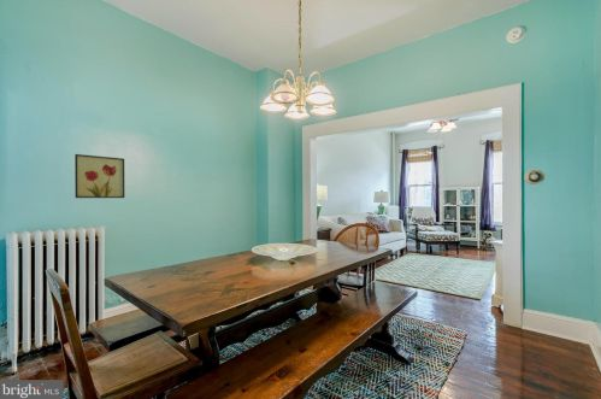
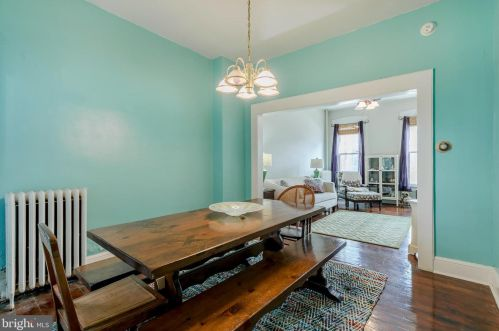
- wall art (100, 177)
